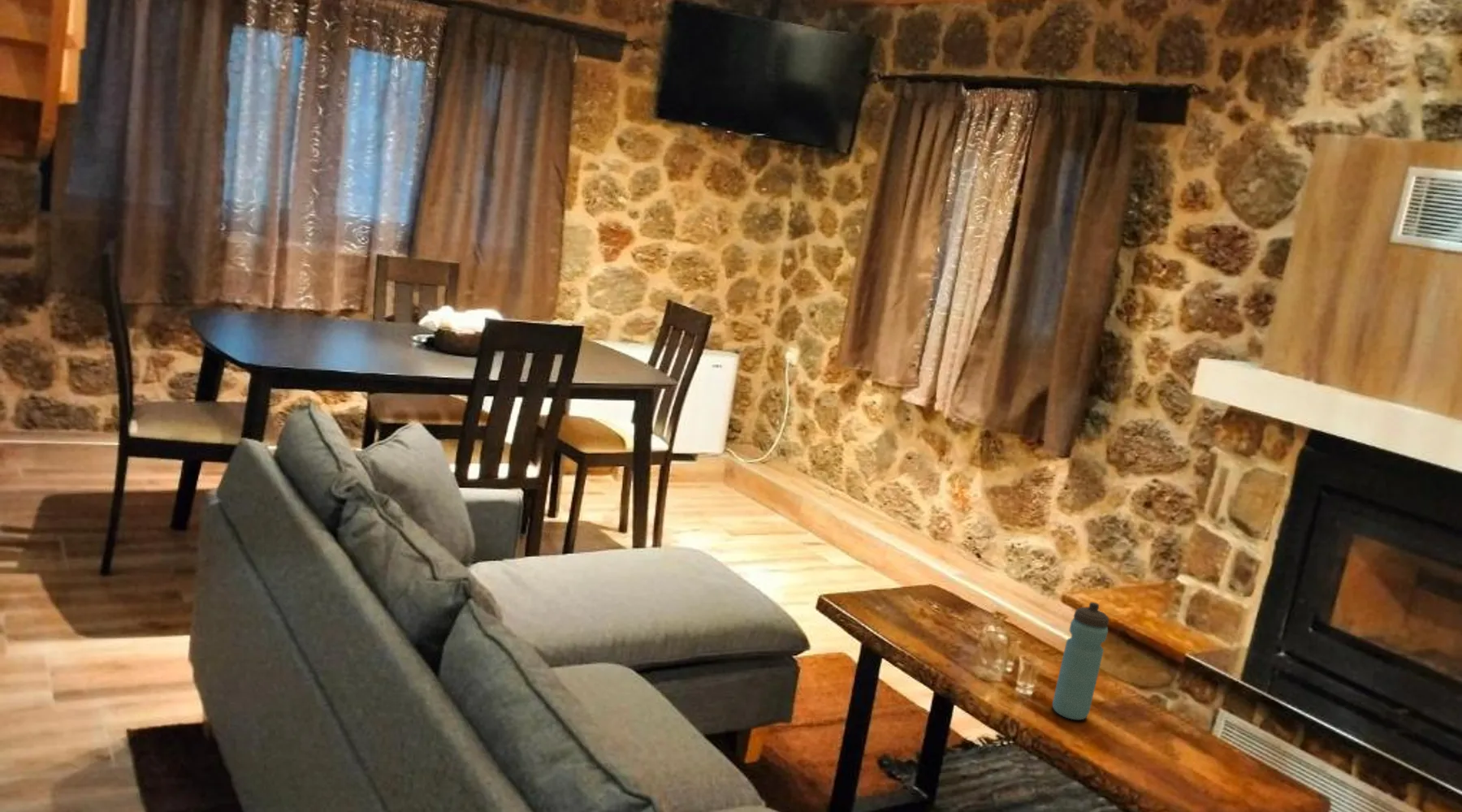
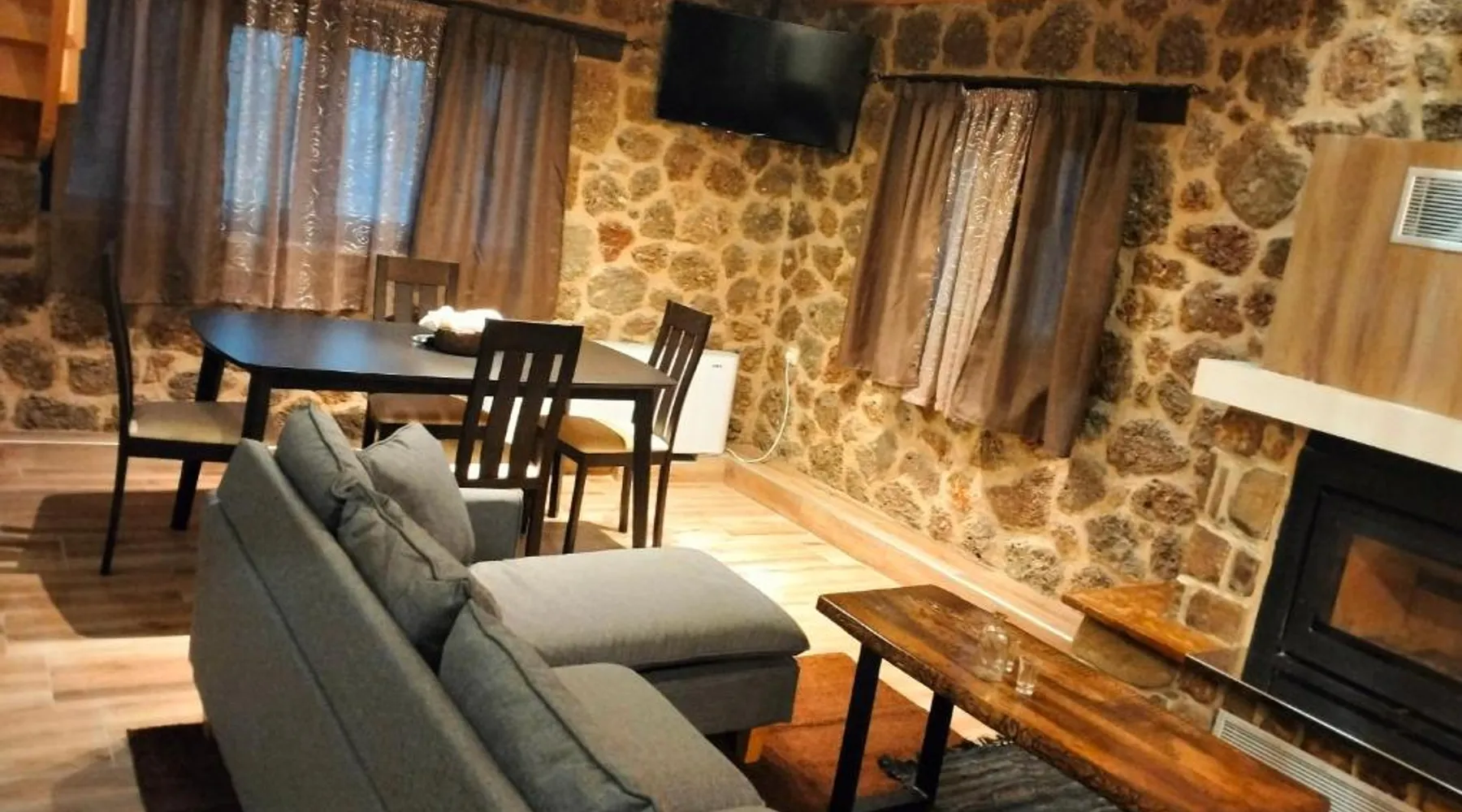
- water bottle (1082, 659)
